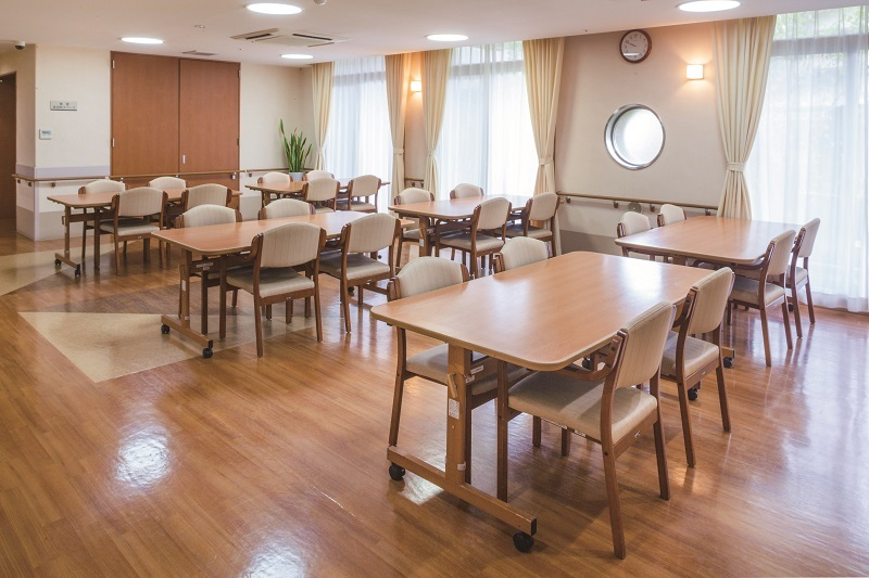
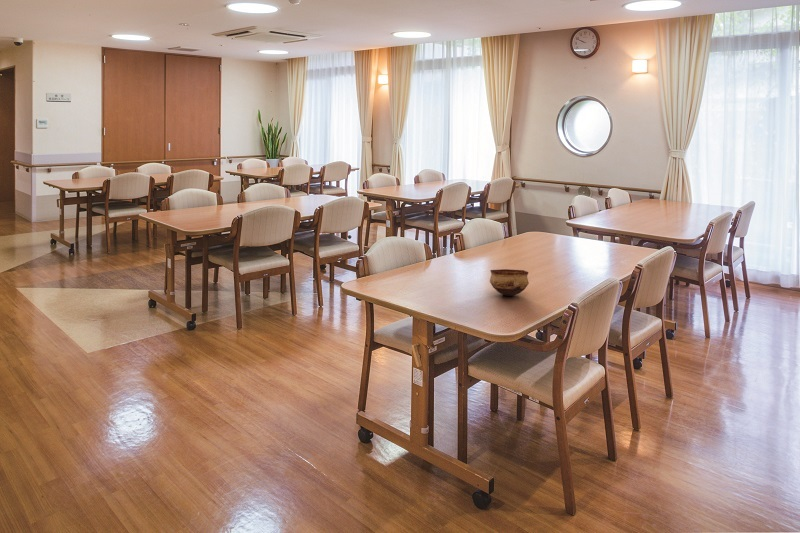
+ bowl (508, 283)
